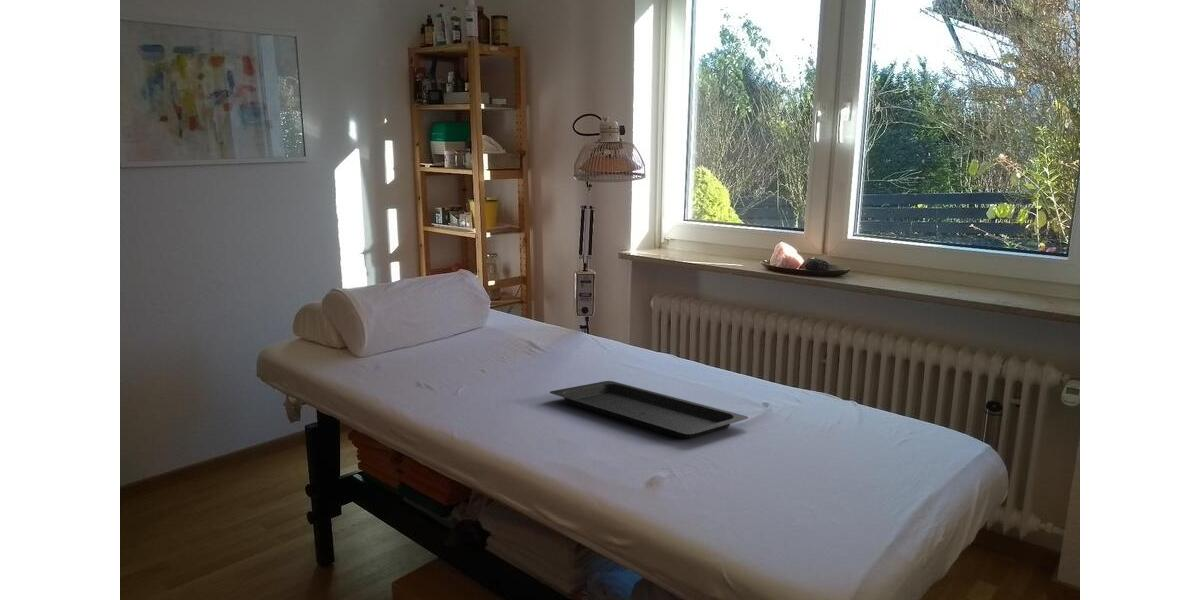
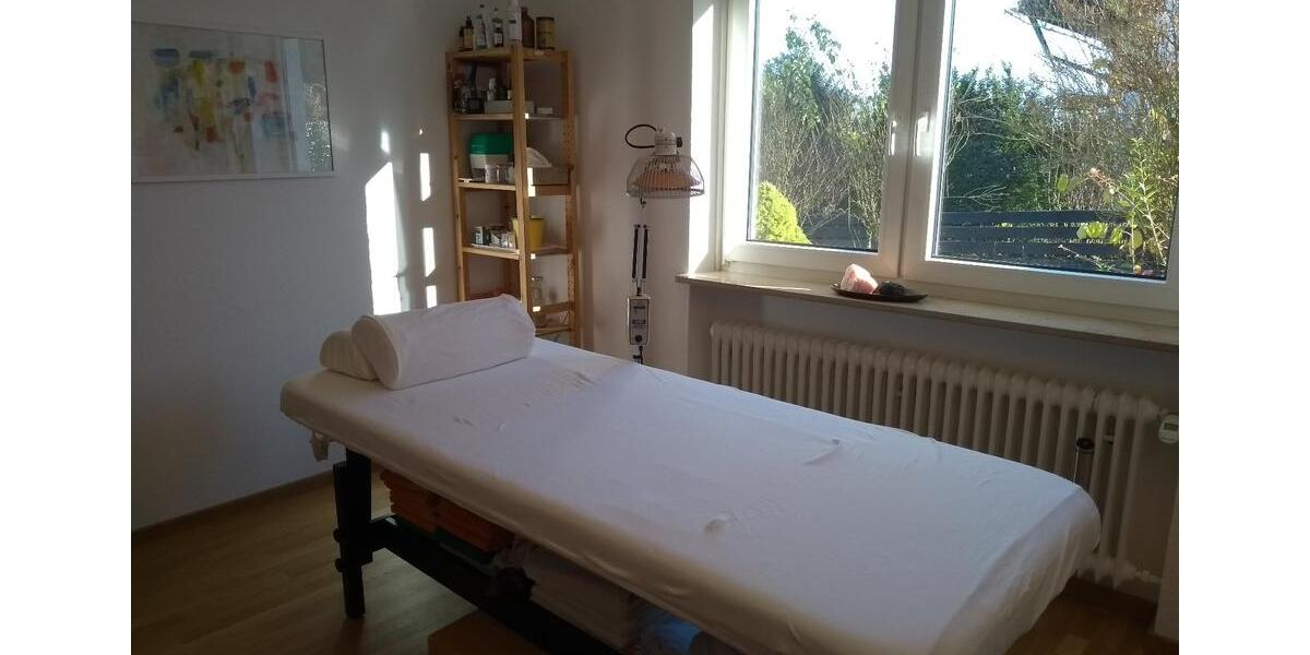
- serving tray (643, 408)
